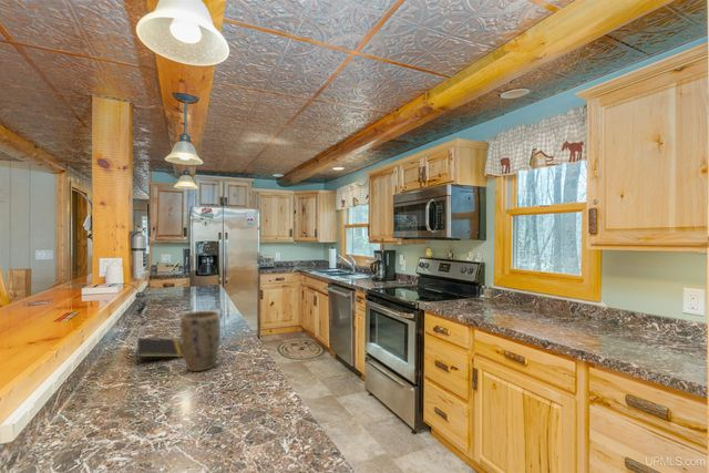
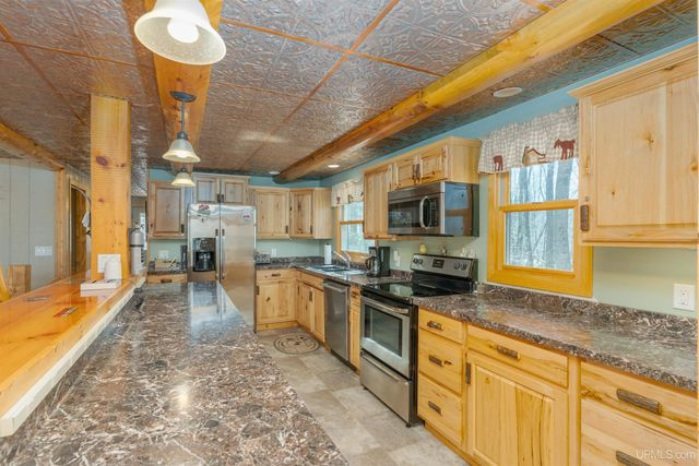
- notepad (160, 347)
- plant pot (201, 340)
